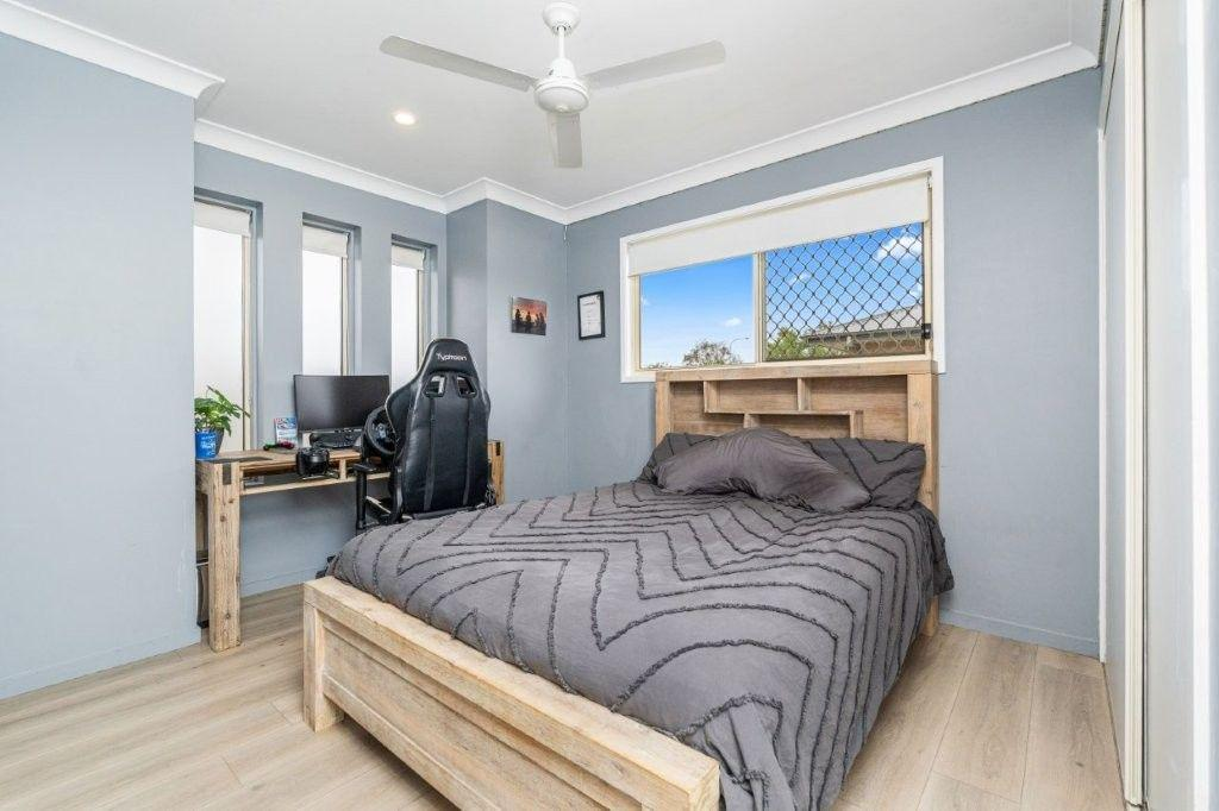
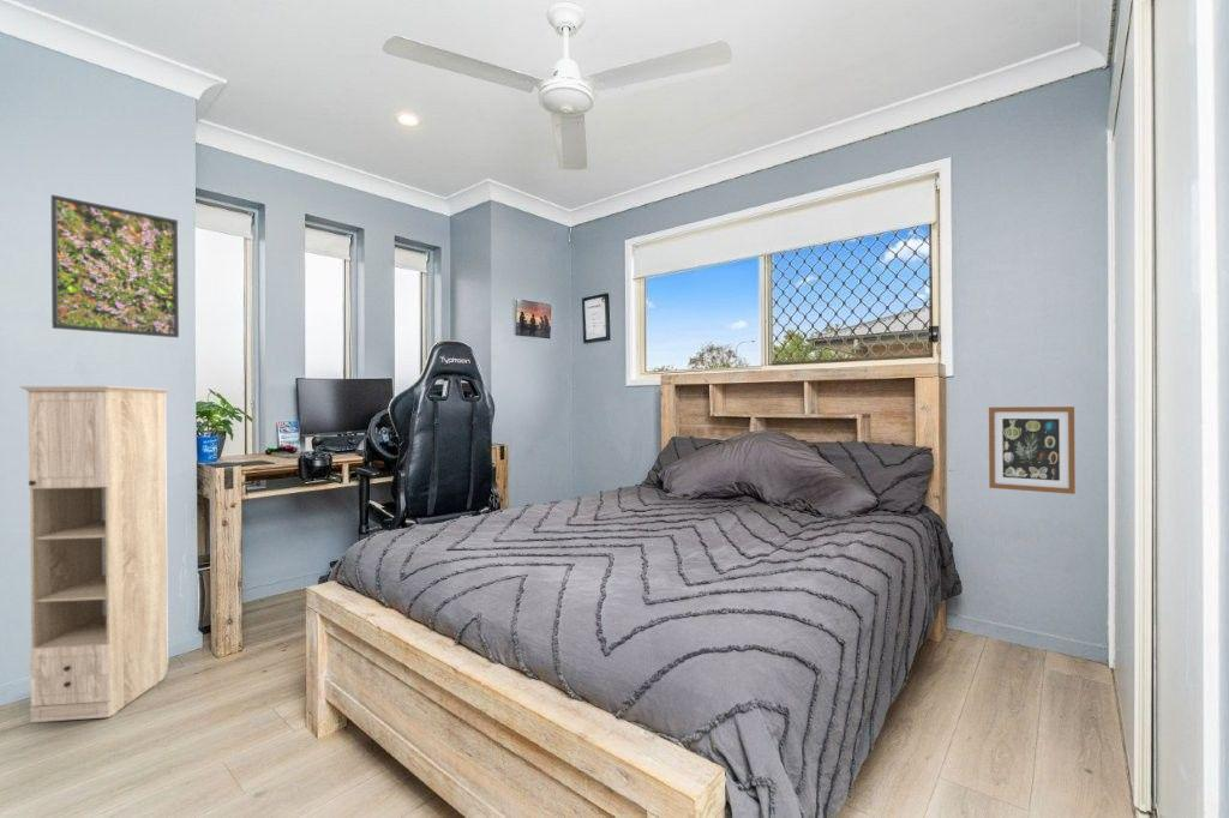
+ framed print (119, 270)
+ wall art (1030, 449)
+ storage cabinet (102, 542)
